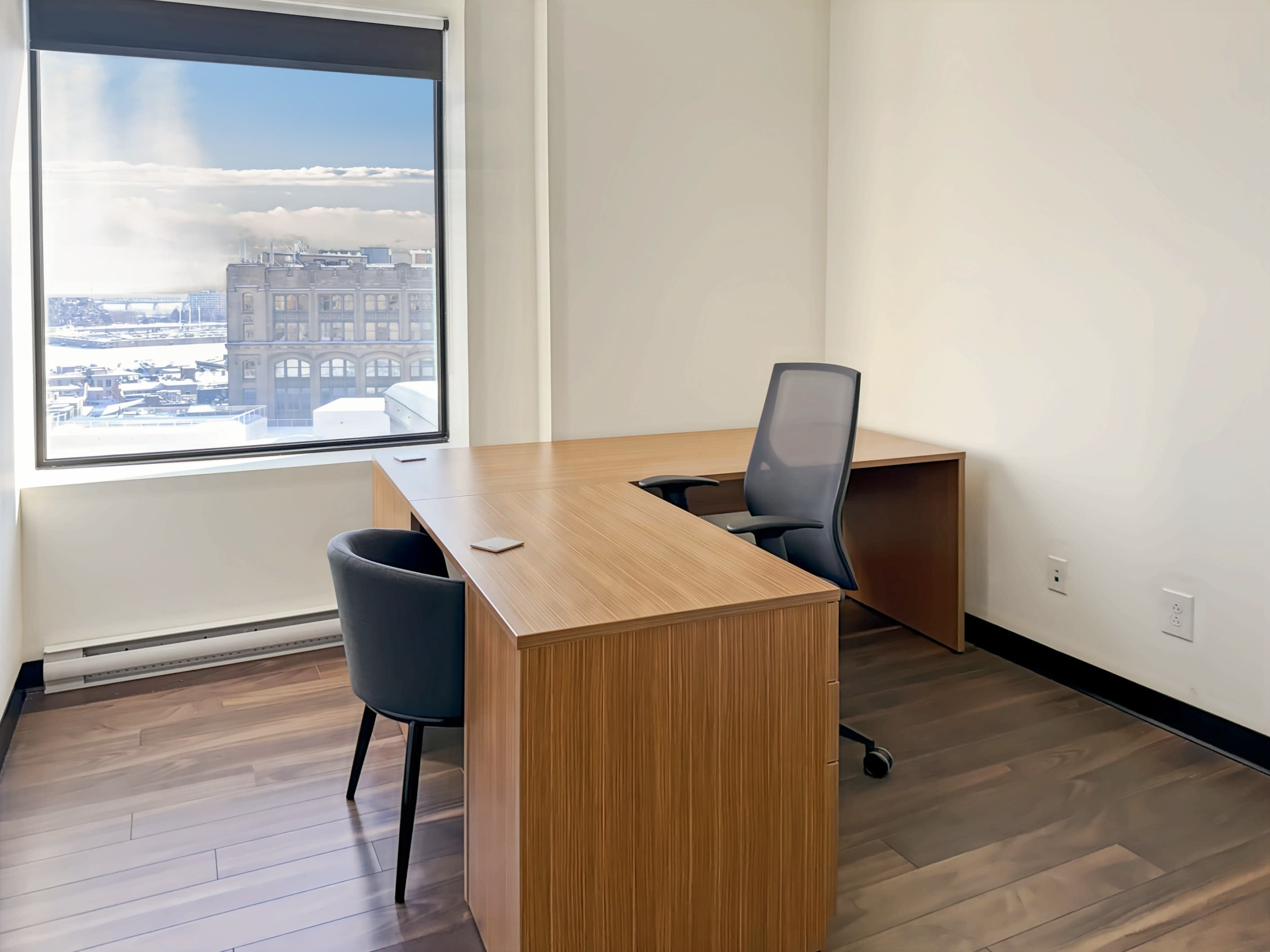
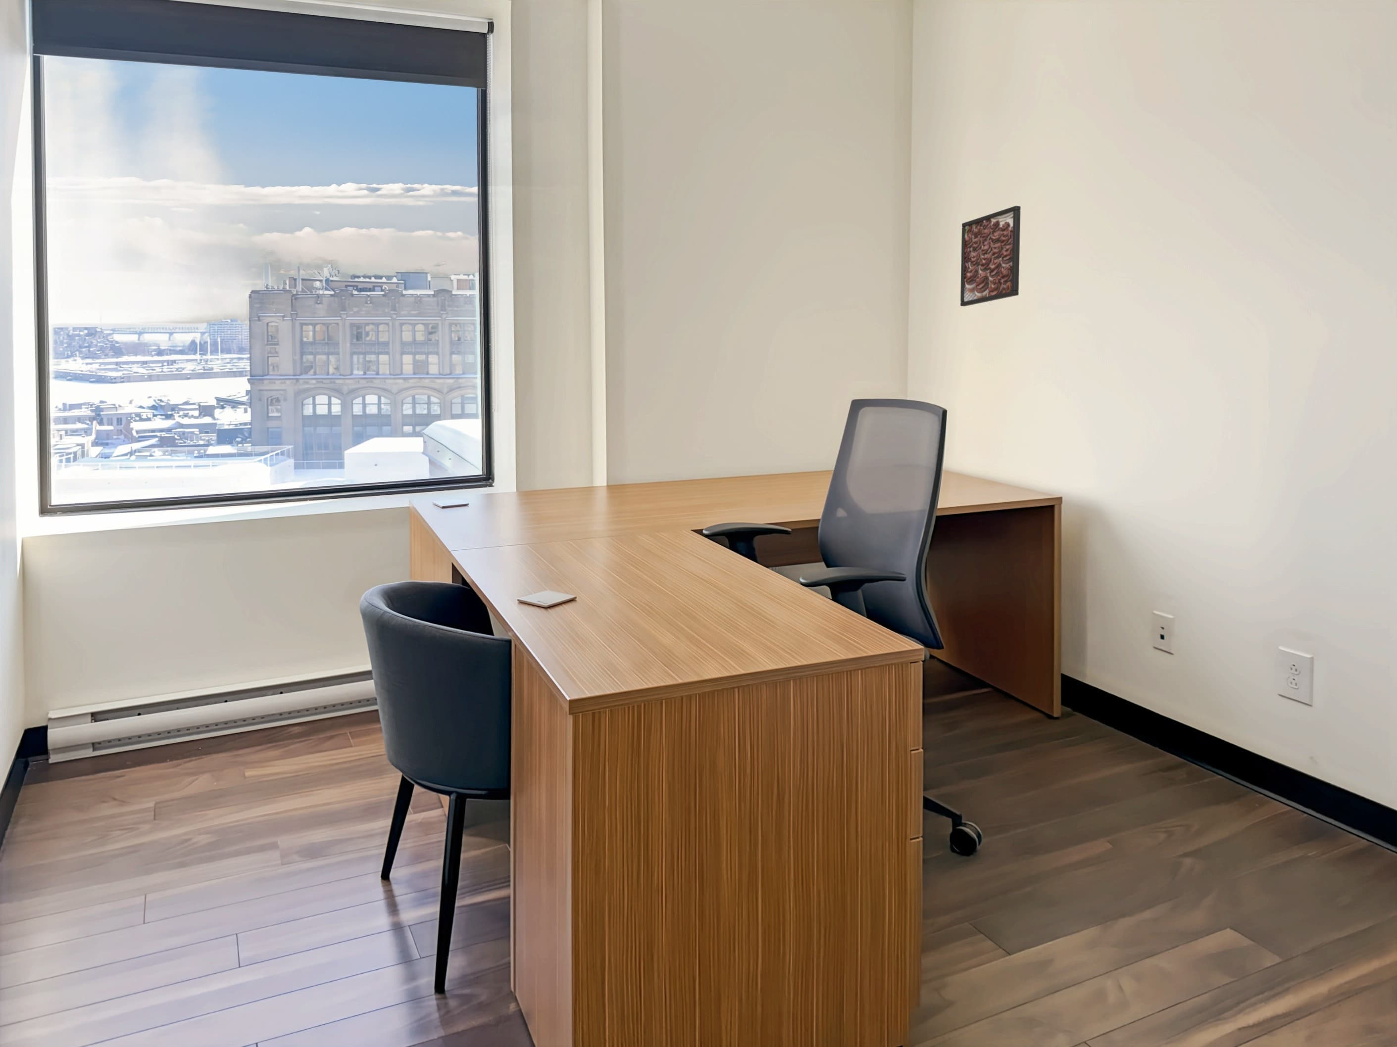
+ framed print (989, 257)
